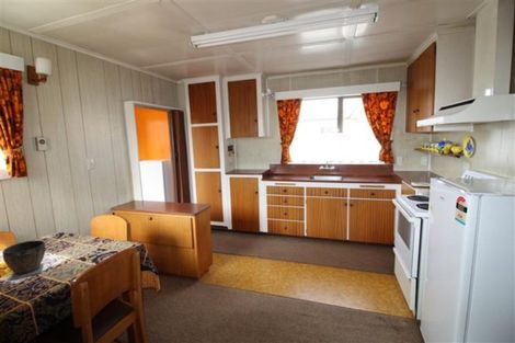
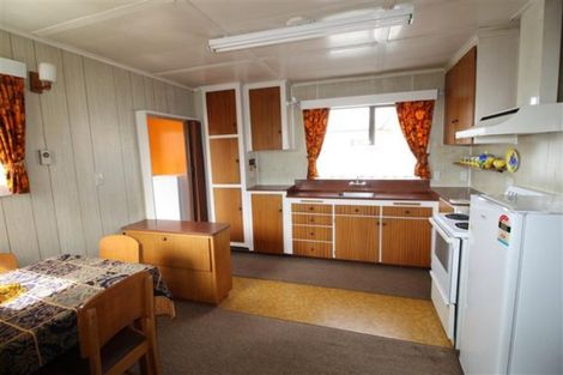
- bowl (25, 259)
